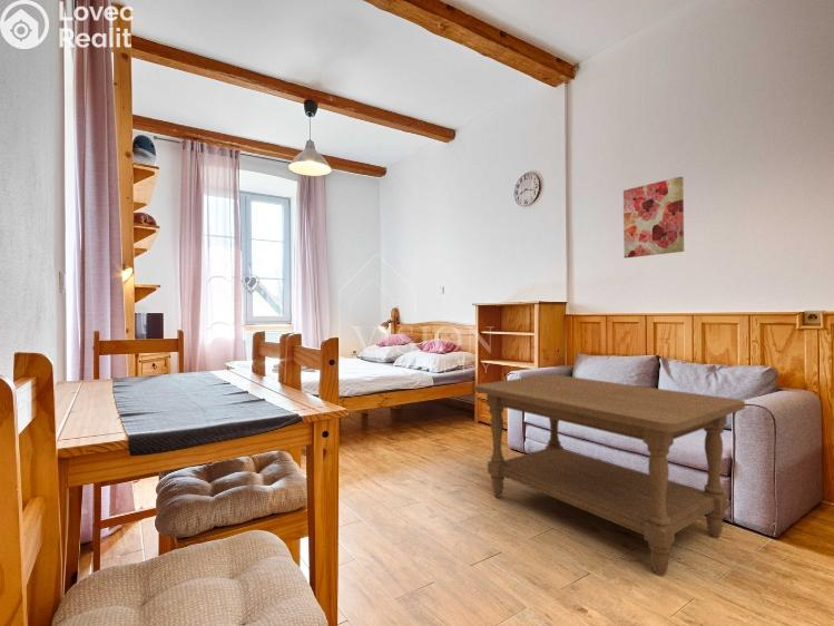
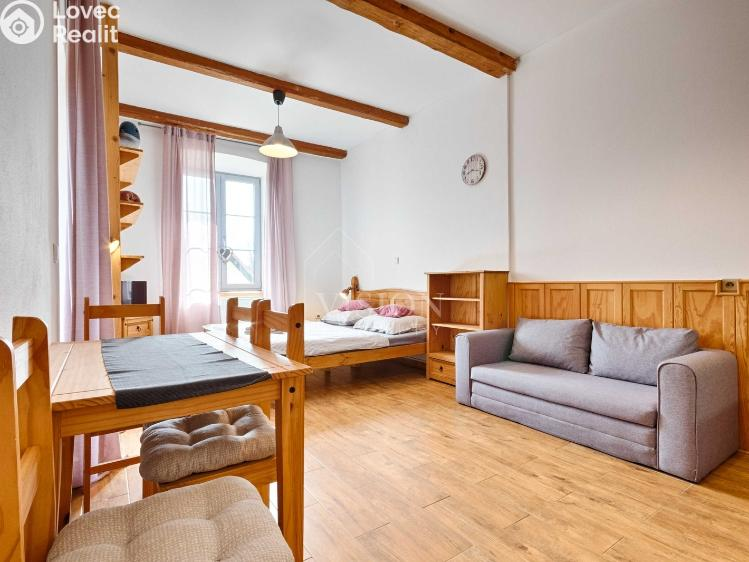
- wall art (651, 219)
- coffee table (593, 458)
